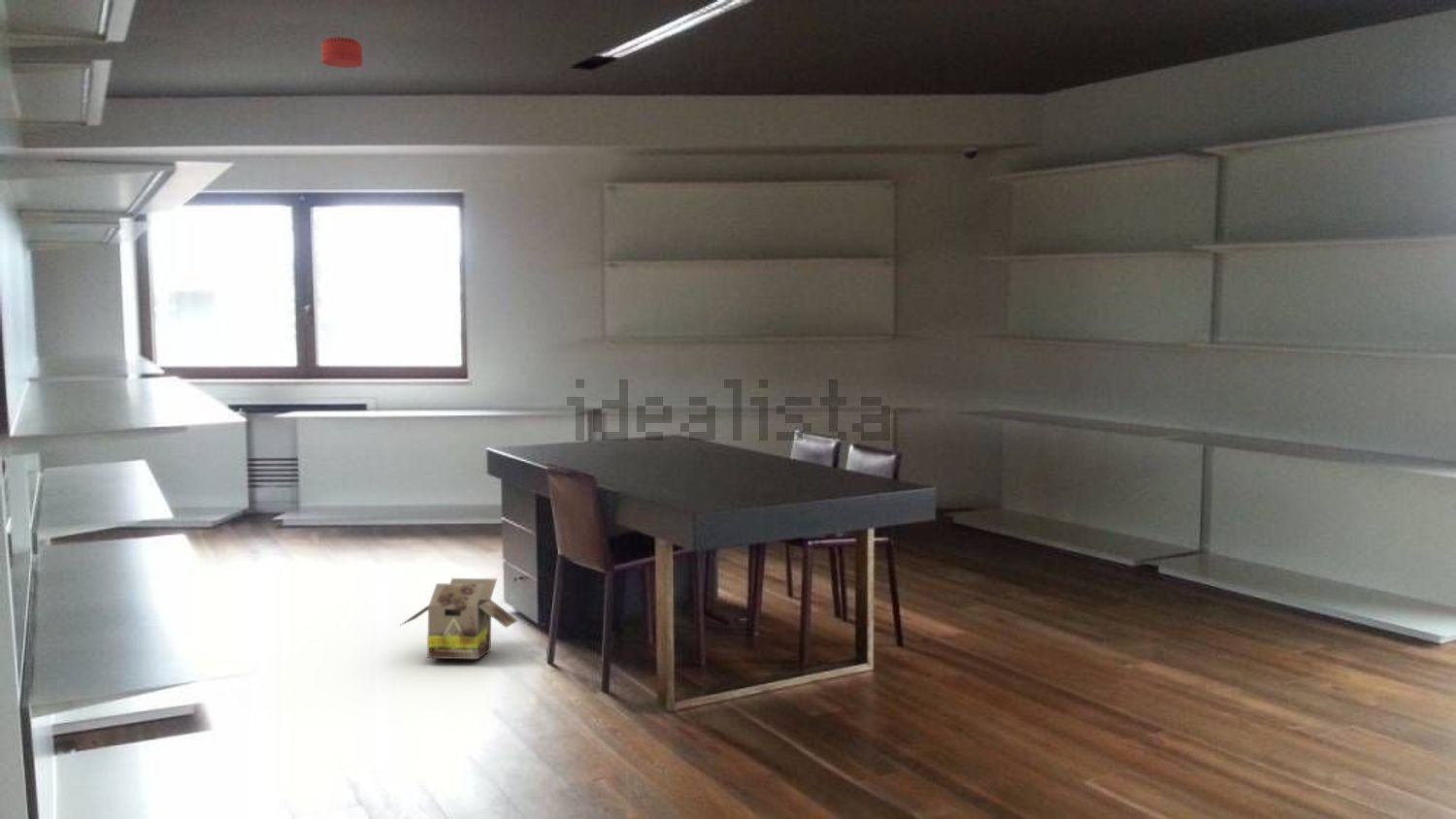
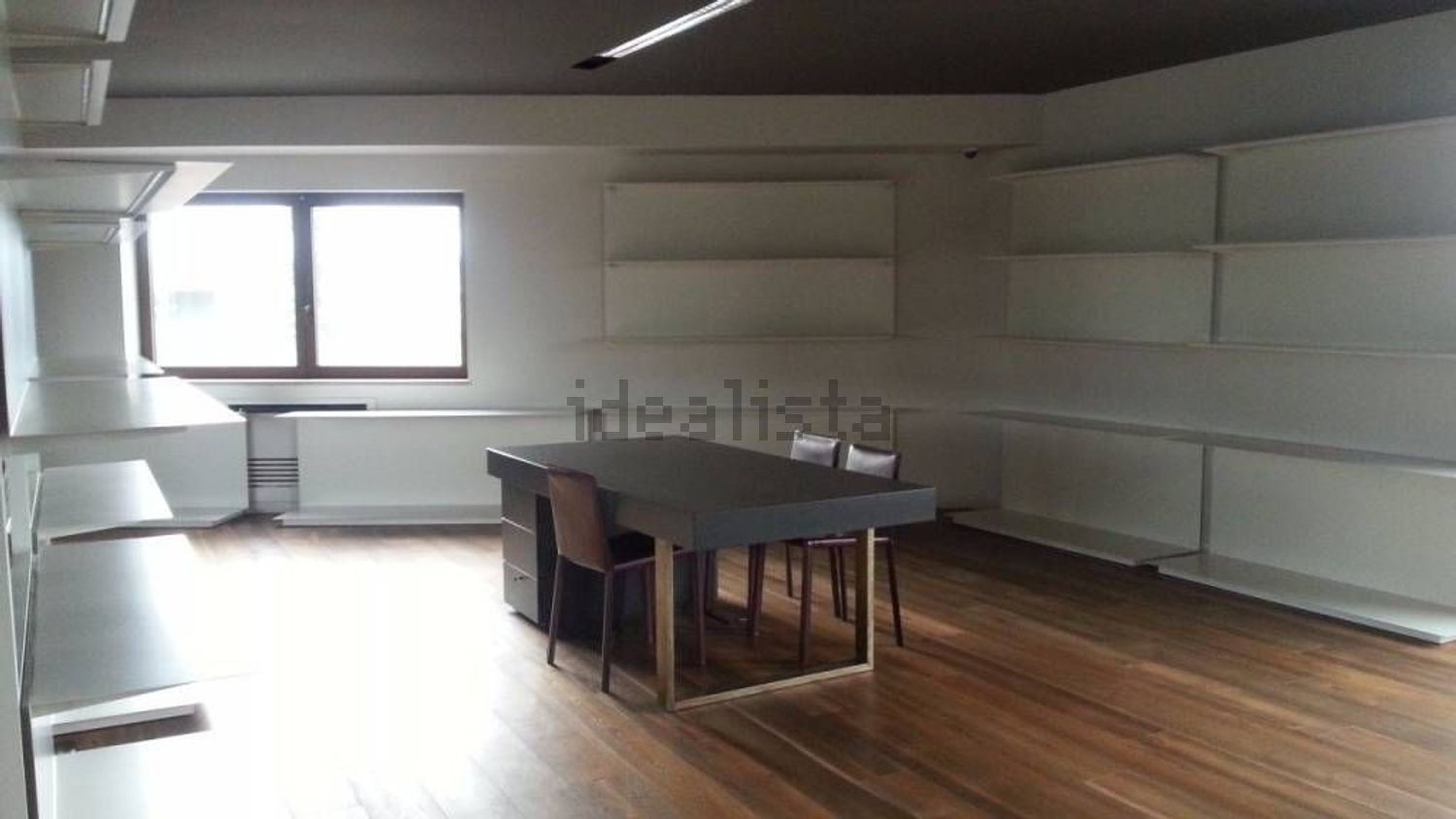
- cardboard box (462, 617)
- smoke detector (342, 51)
